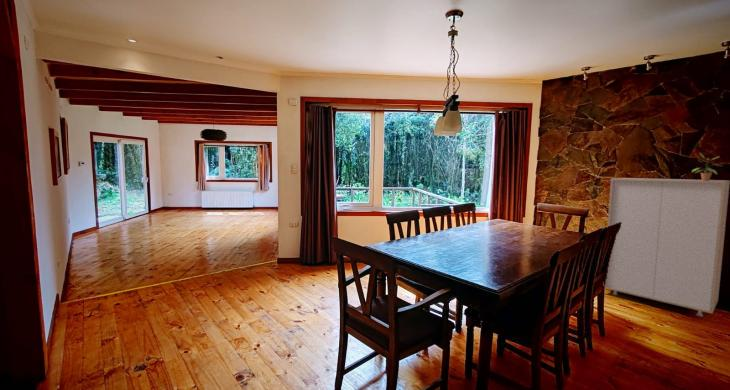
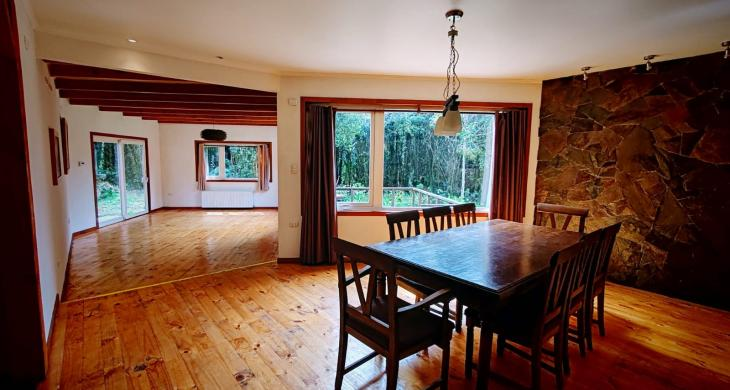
- potted plant (703, 168)
- storage cabinet (662, 240)
